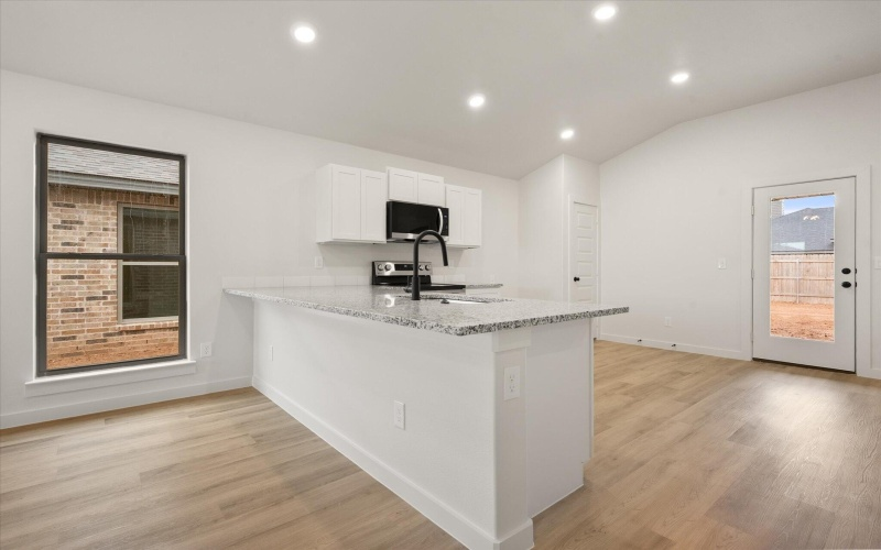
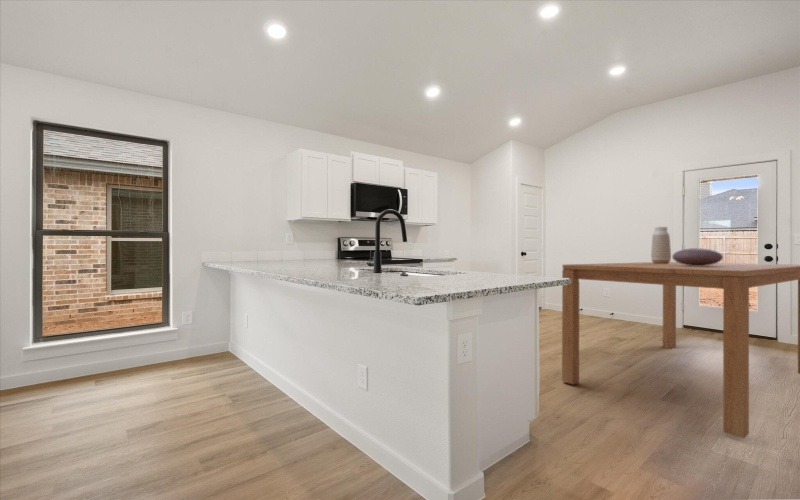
+ decorative bowl (696, 256)
+ dining table (675, 321)
+ vase (660, 245)
